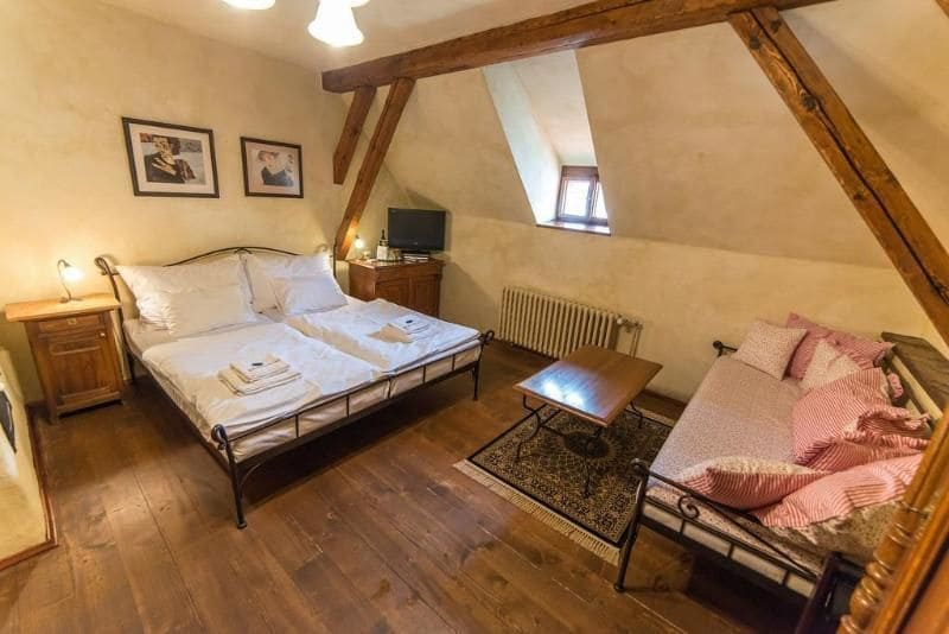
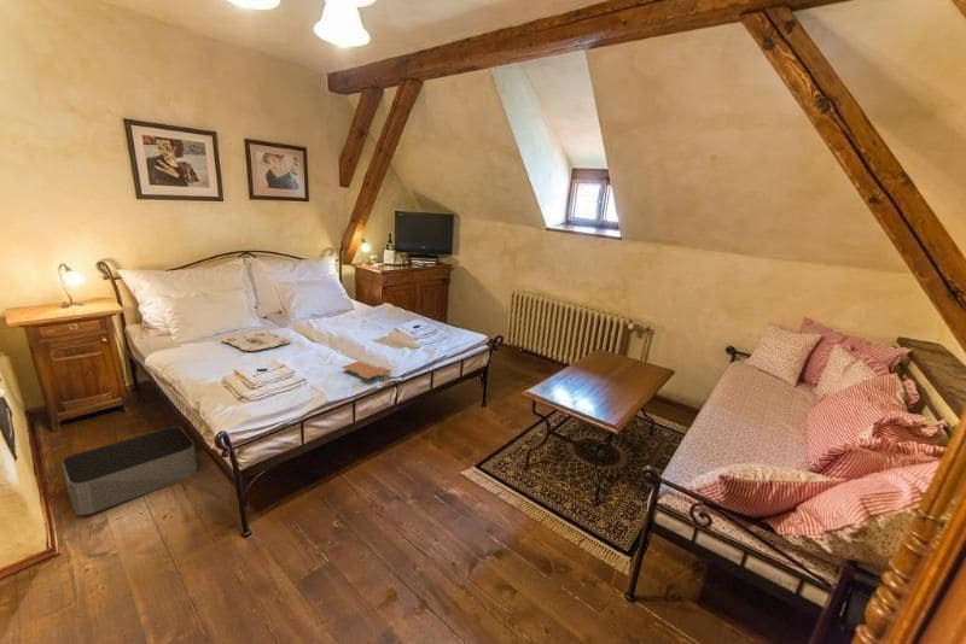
+ serving tray (256, 340)
+ storage bin (133, 466)
+ architectural model (365, 370)
